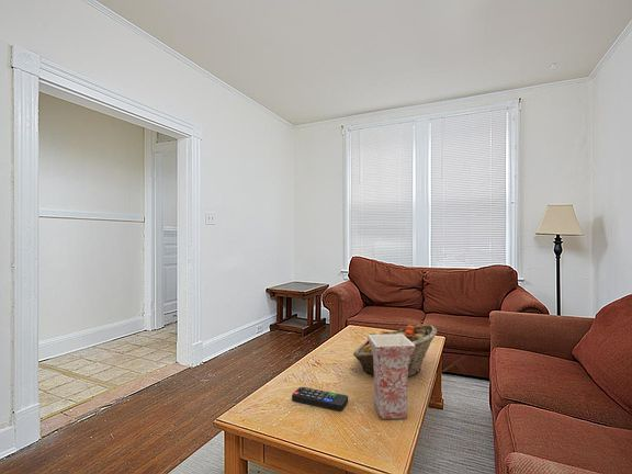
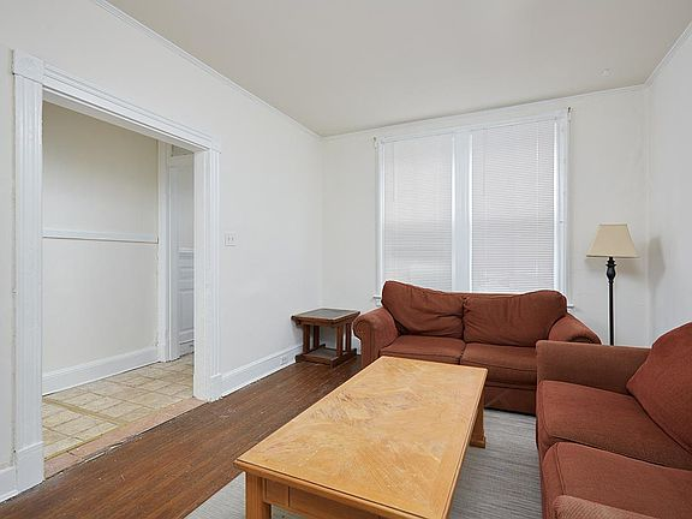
- remote control (319, 397)
- vase (390, 375)
- fruit basket (395, 334)
